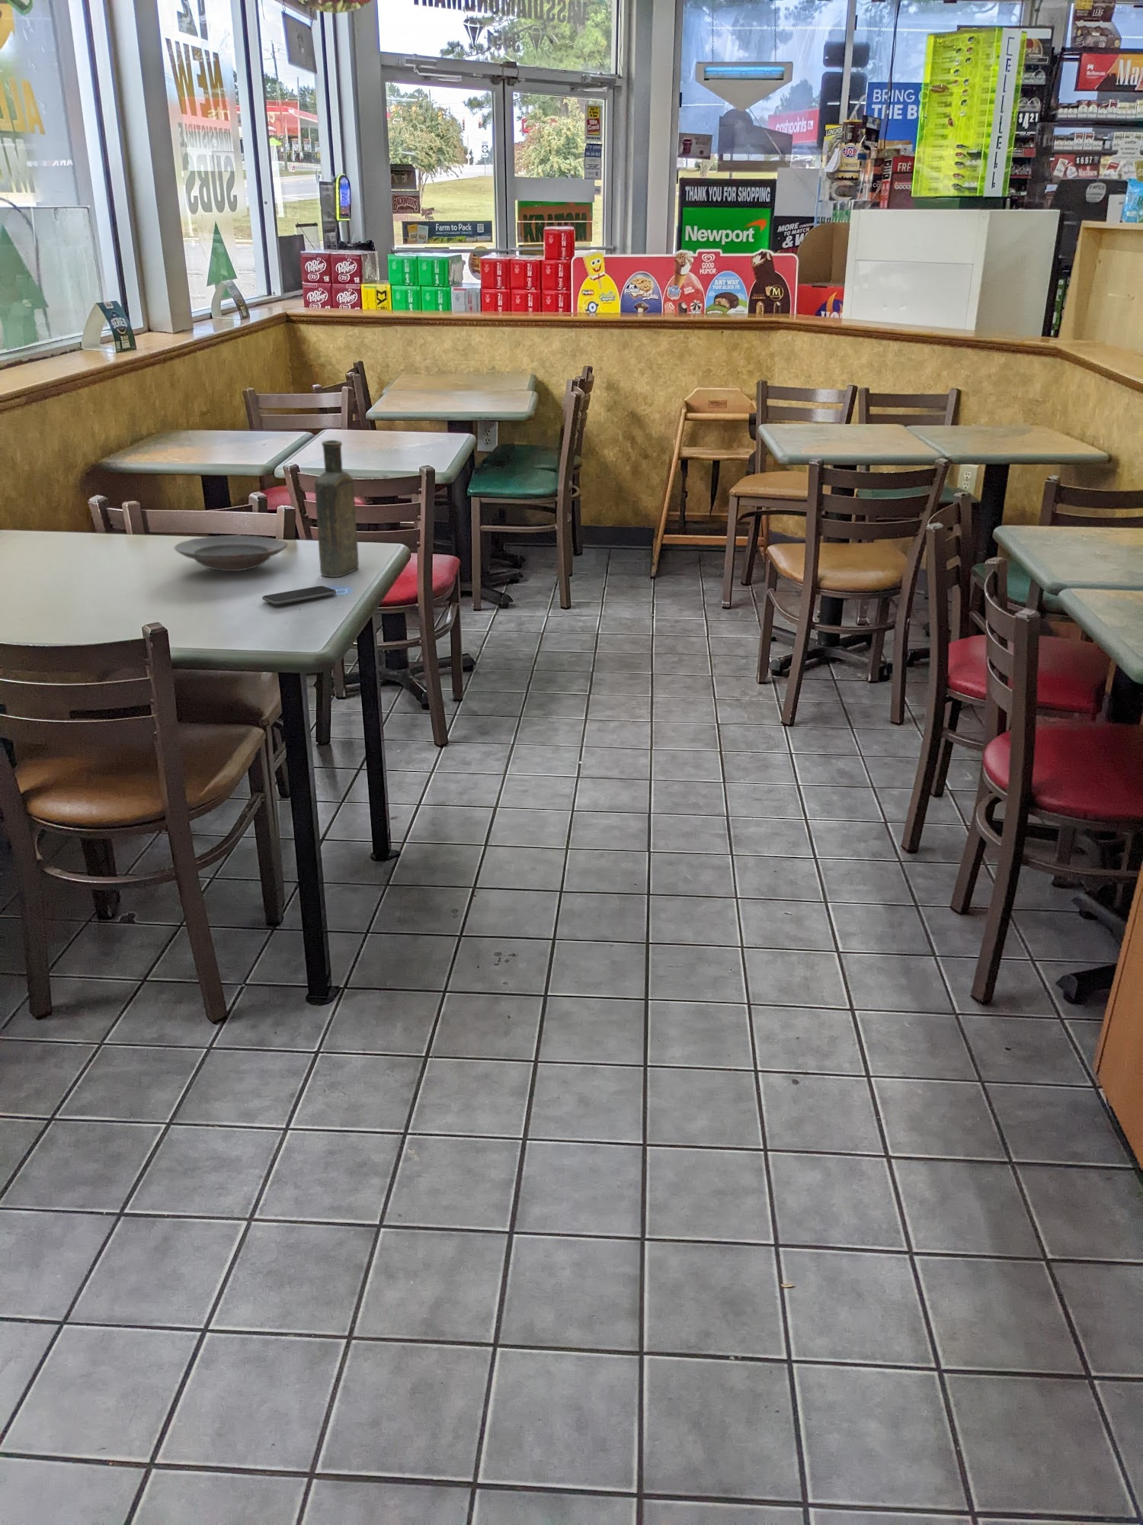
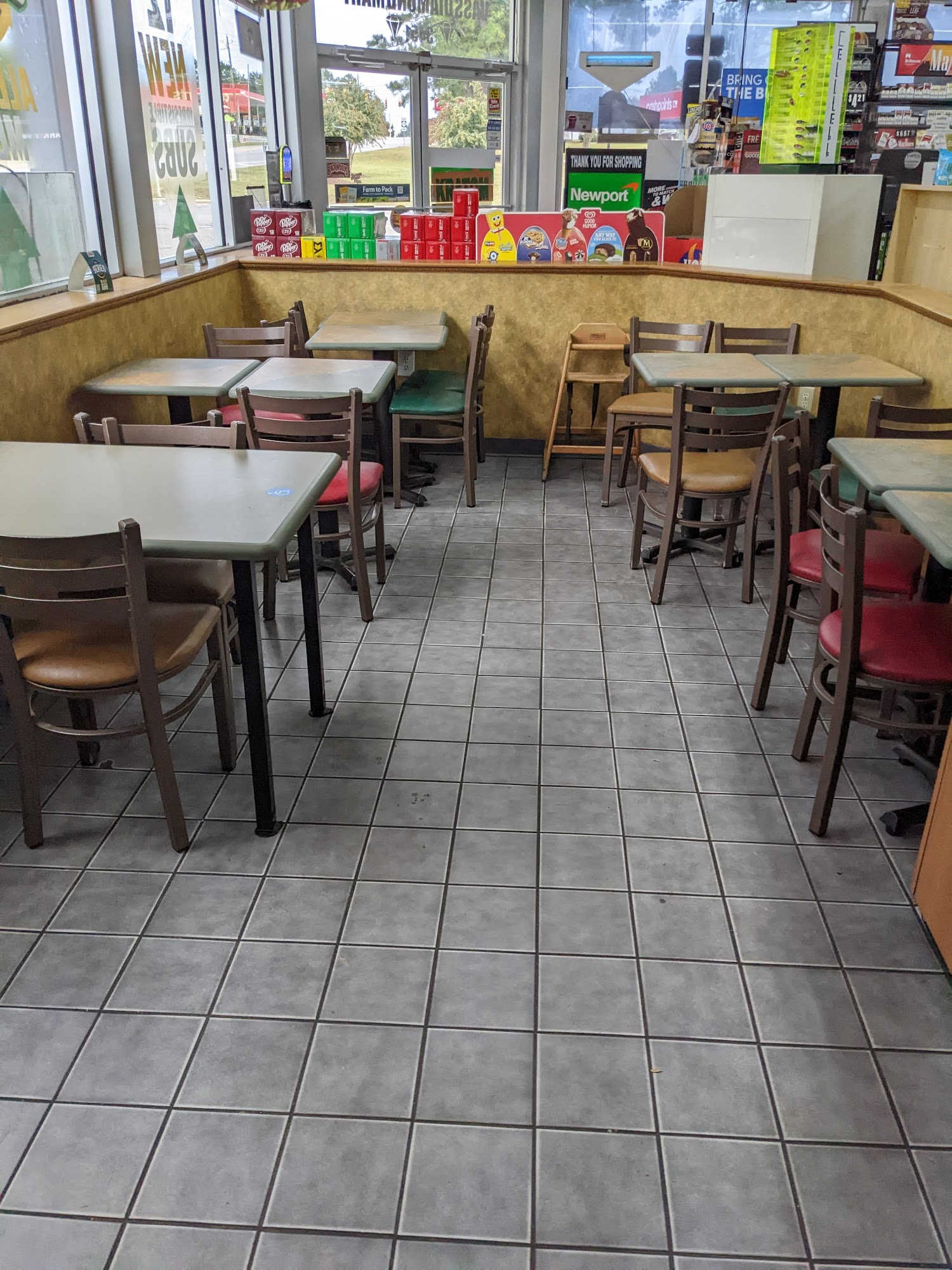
- smartphone (299, 594)
- plate (233, 555)
- bottle (334, 509)
